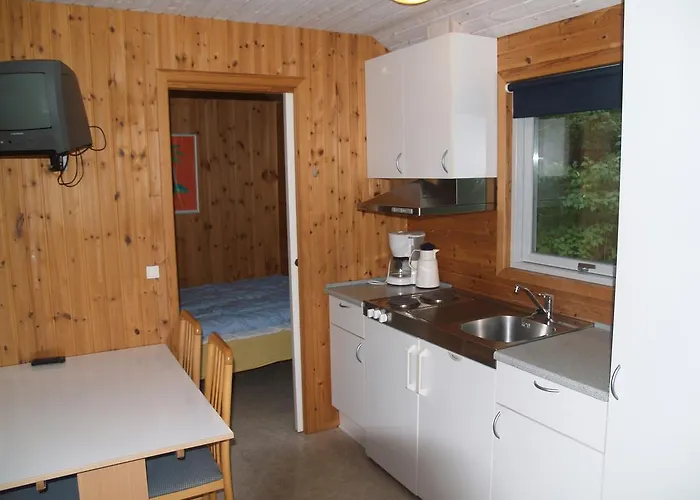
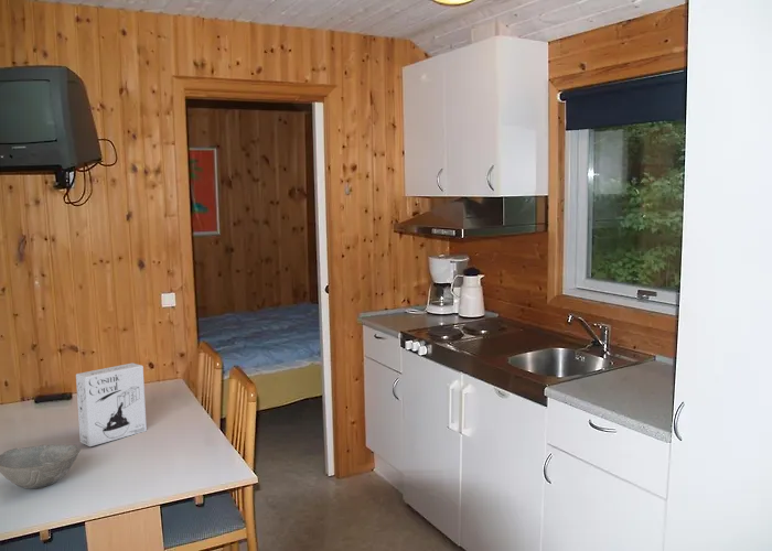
+ cereal box (111, 403)
+ bowl (40, 468)
